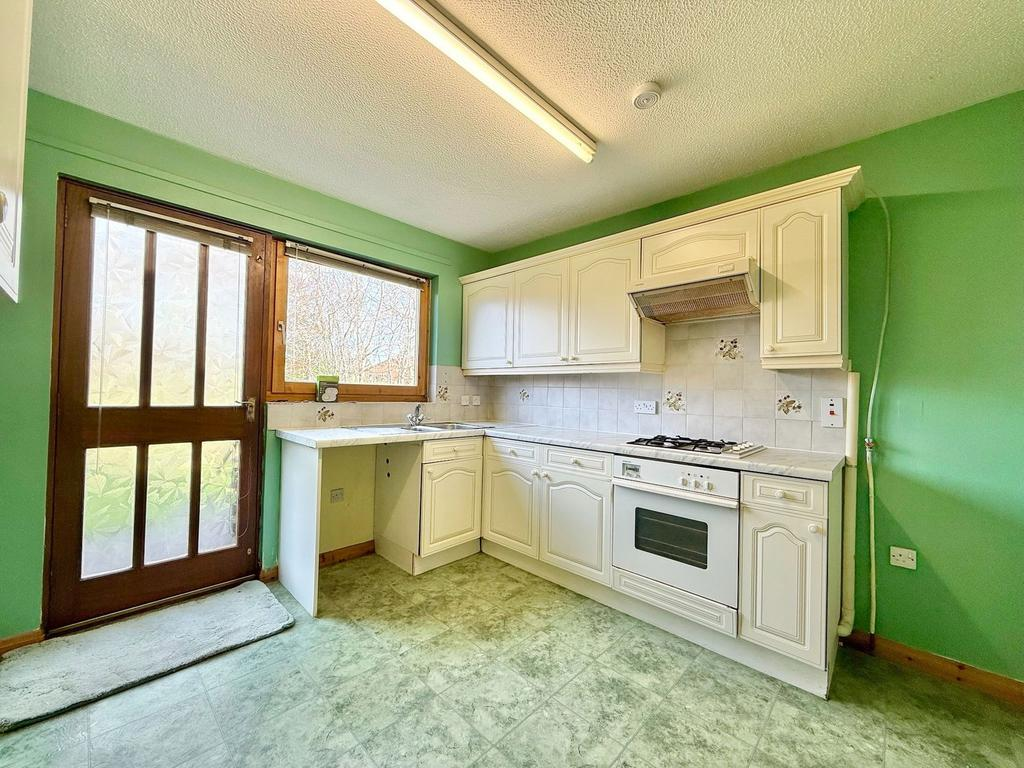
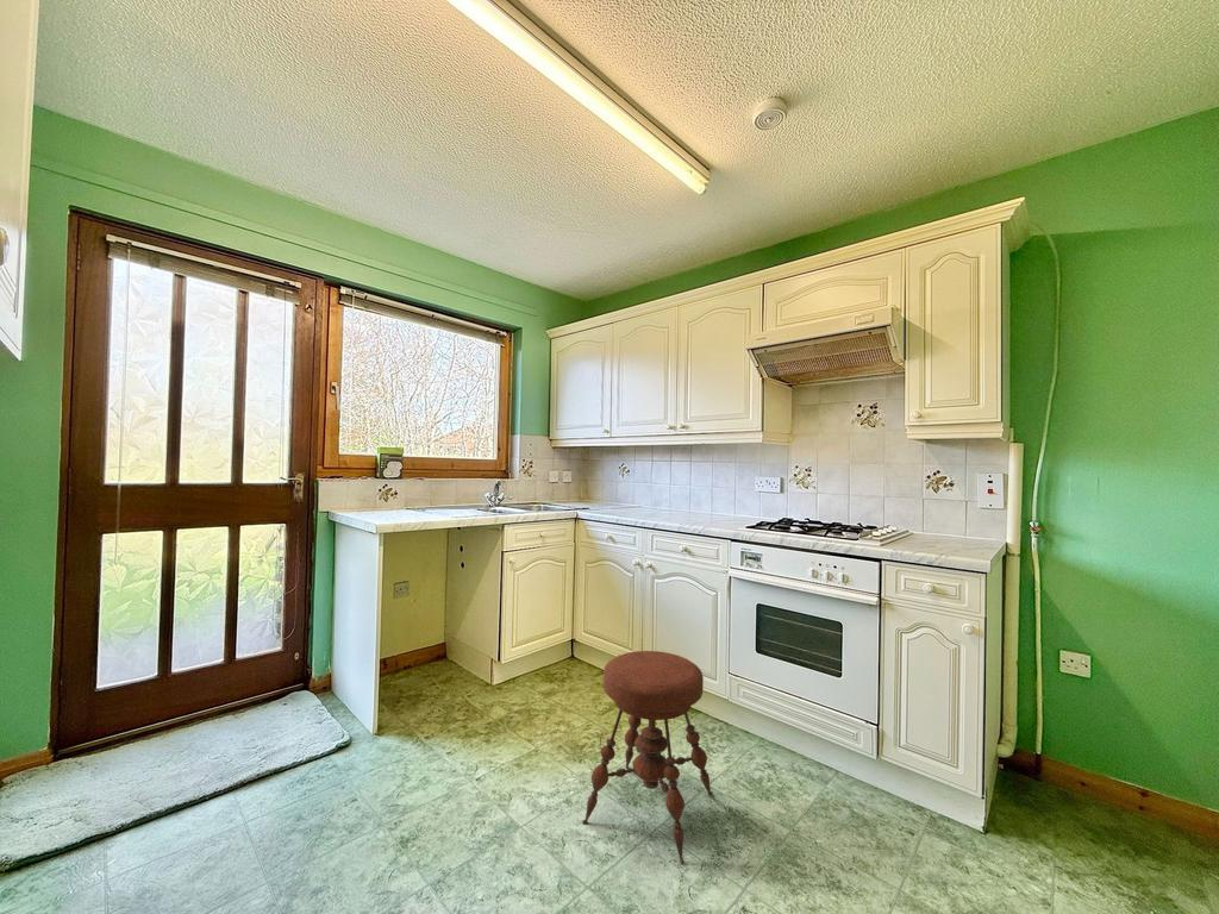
+ stool (651, 735)
